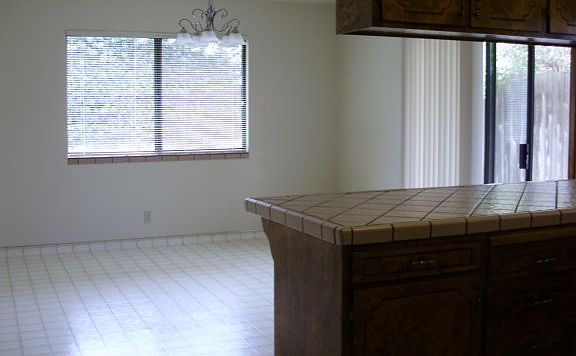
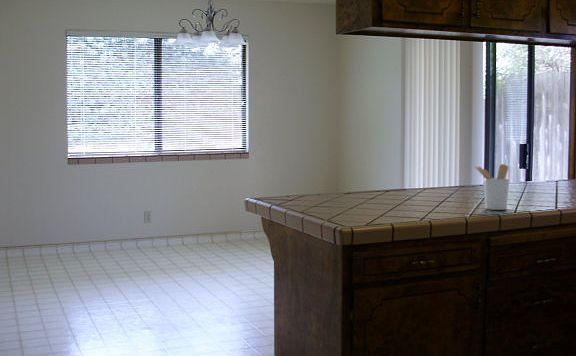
+ utensil holder (490, 186)
